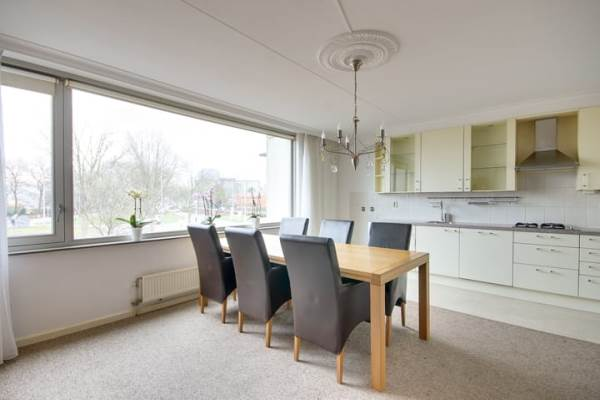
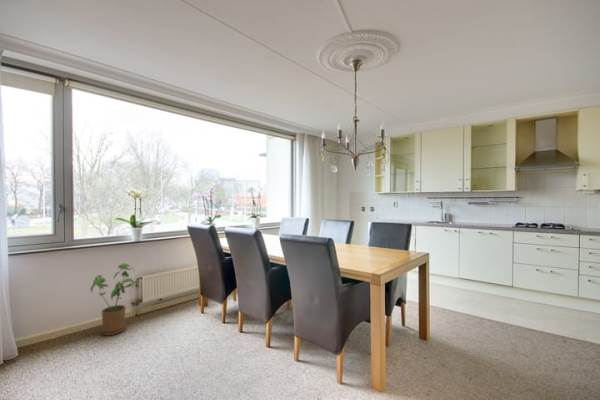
+ house plant (117, 298)
